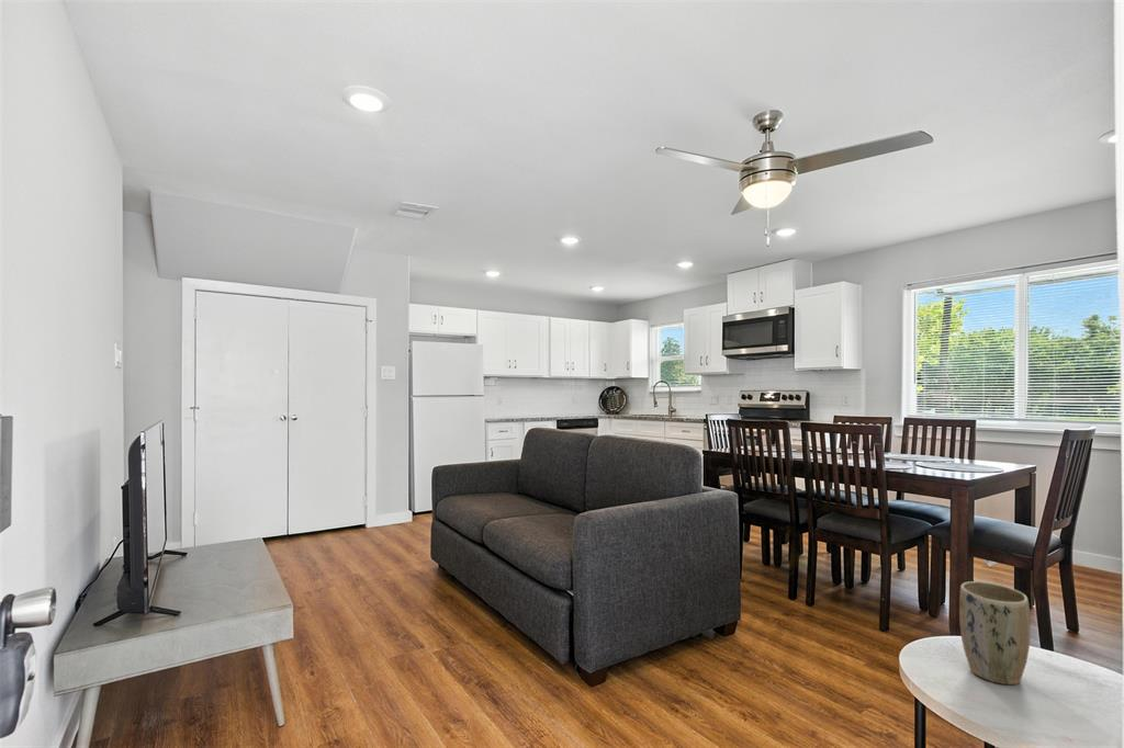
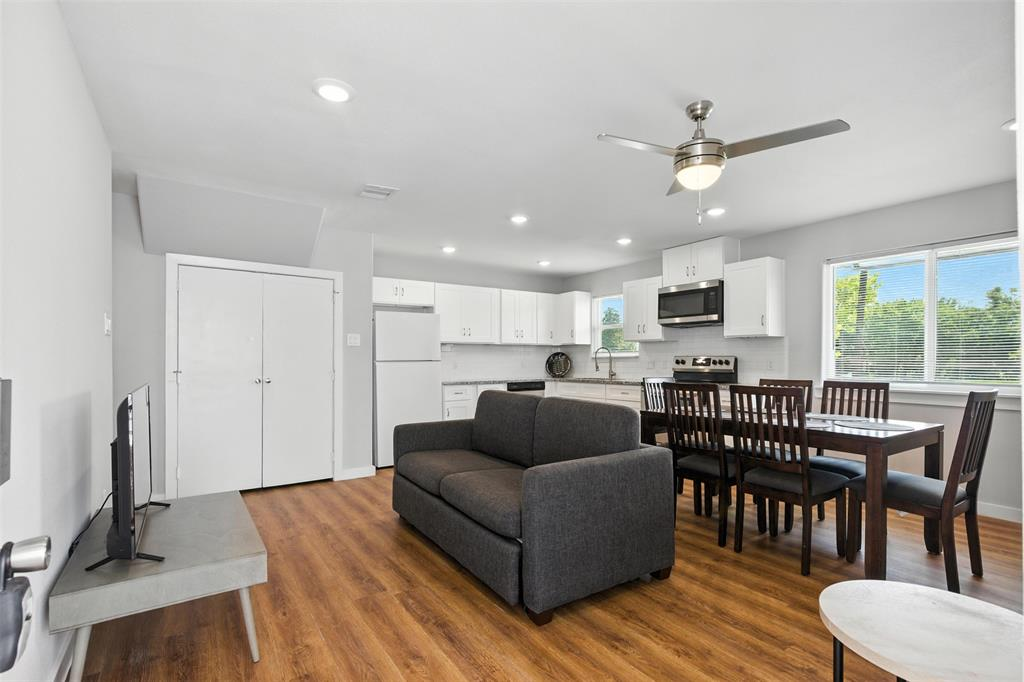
- plant pot (993, 632)
